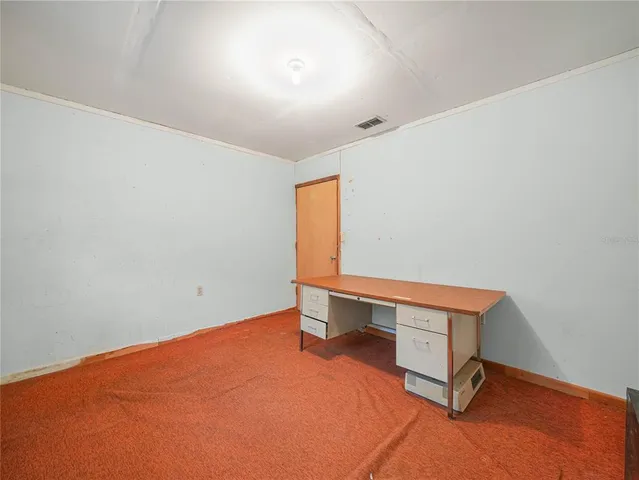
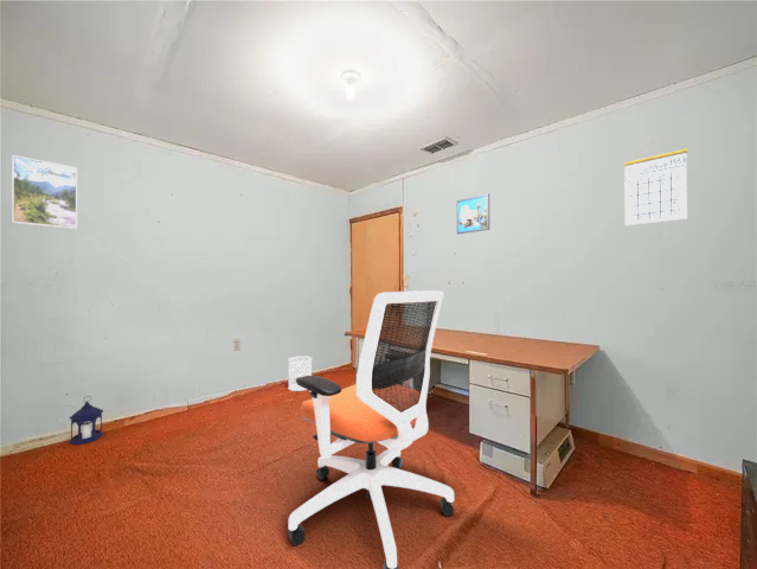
+ calendar (654, 180)
+ lantern (86, 417)
+ wastebasket (300, 372)
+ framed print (46, 193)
+ office chair (366, 397)
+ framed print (471, 215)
